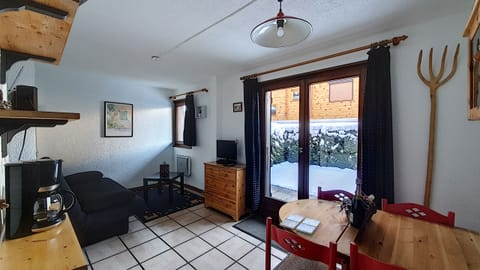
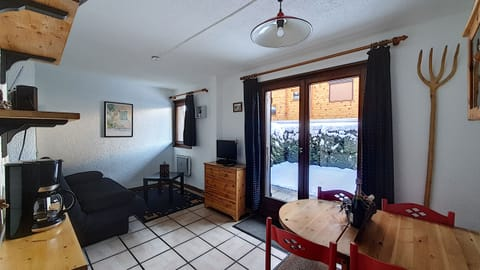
- drink coaster (300, 222)
